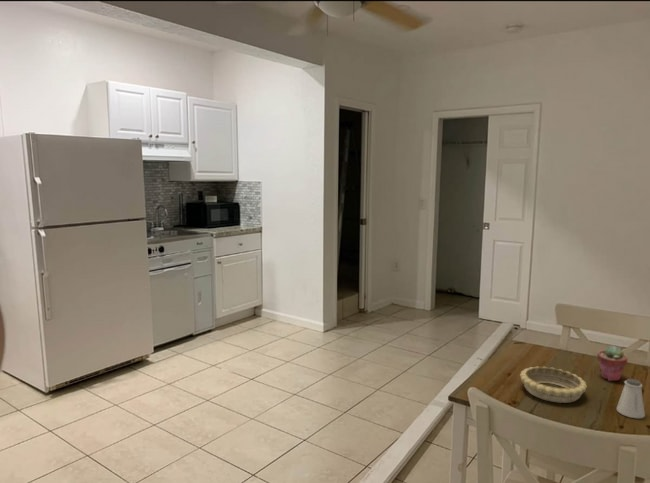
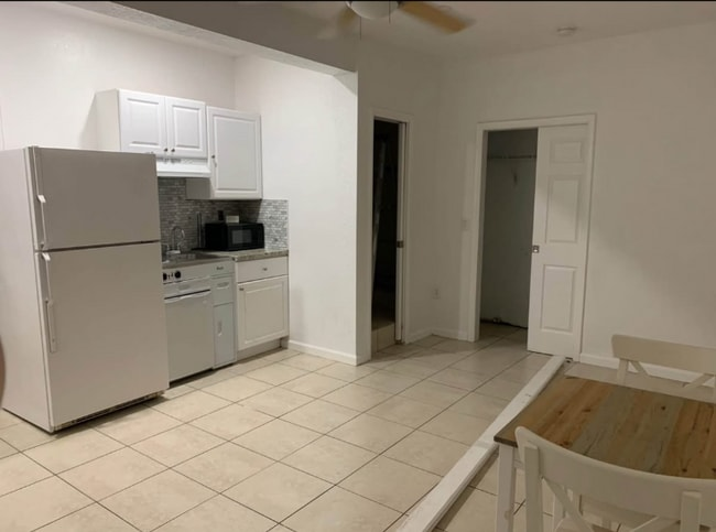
- saltshaker (632, 396)
- potted succulent (612, 361)
- decorative bowl (552, 383)
